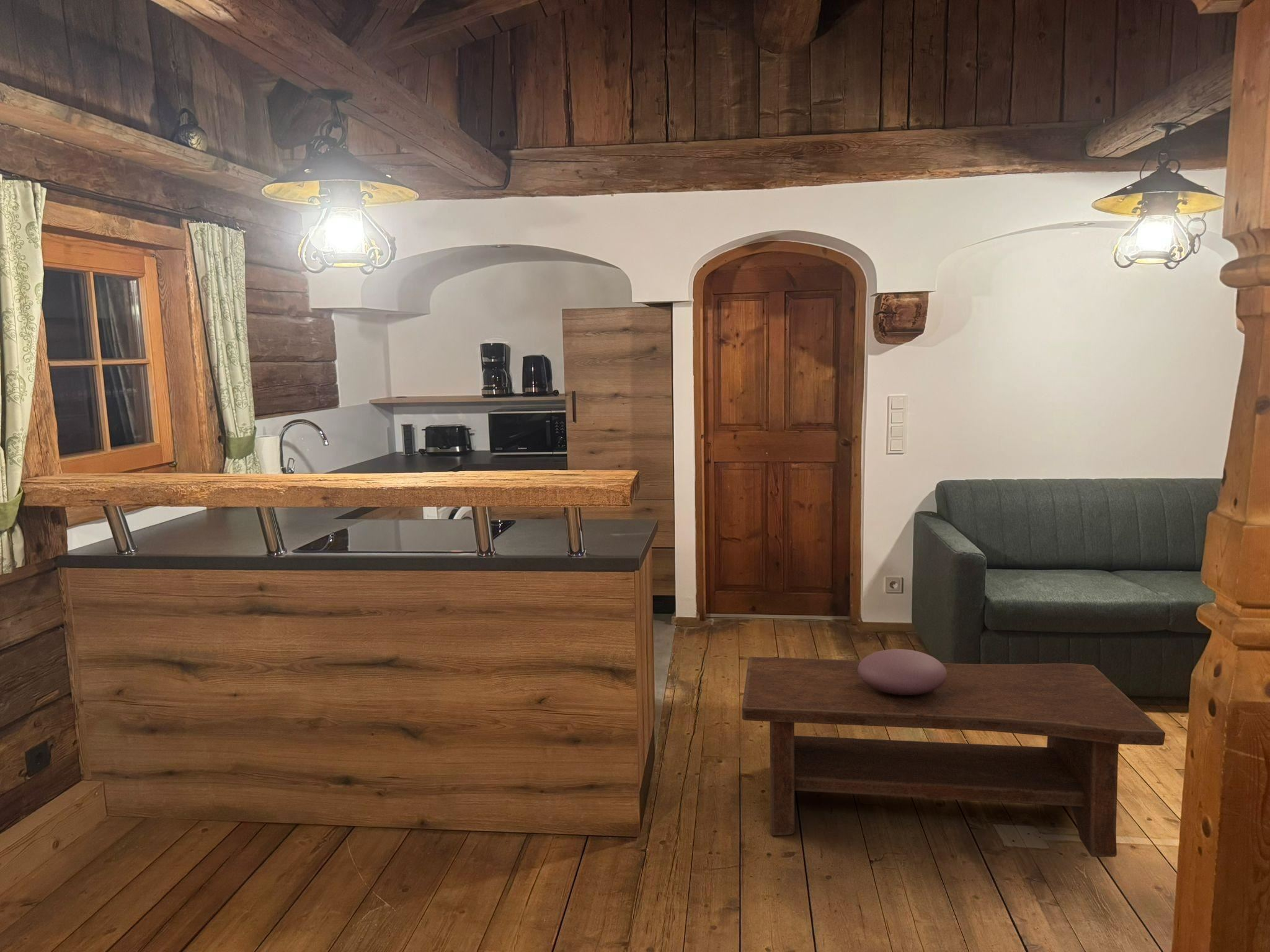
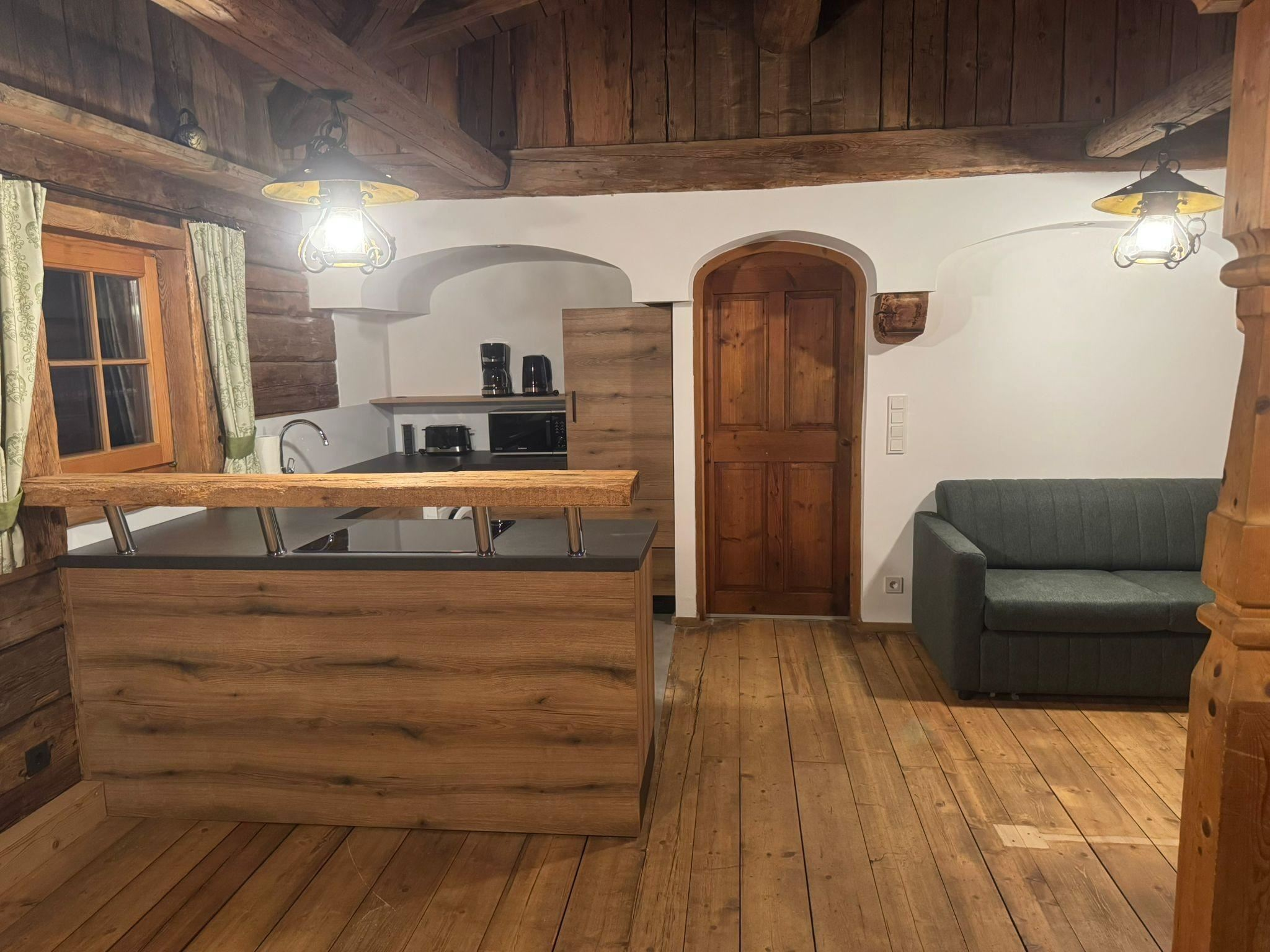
- coffee table (927, 749)
- decorative bowl (902, 671)
